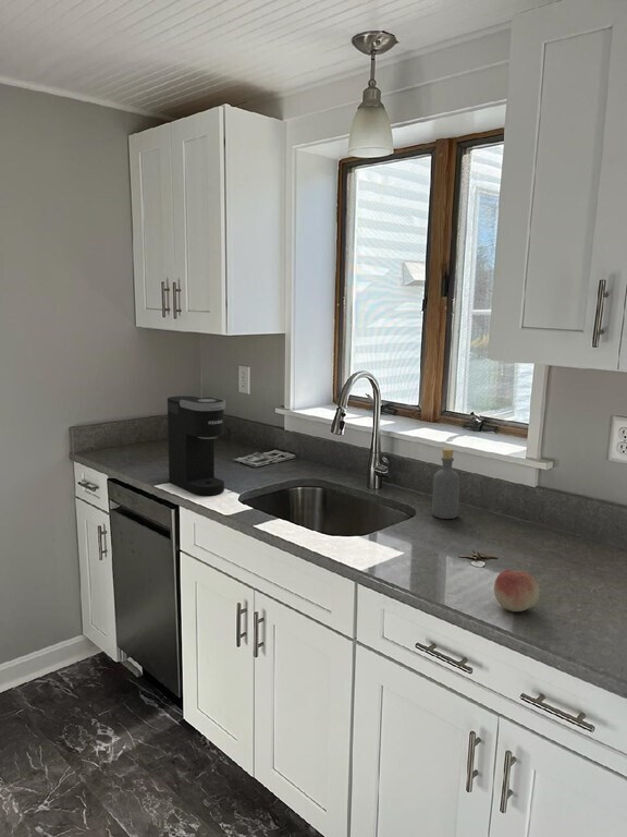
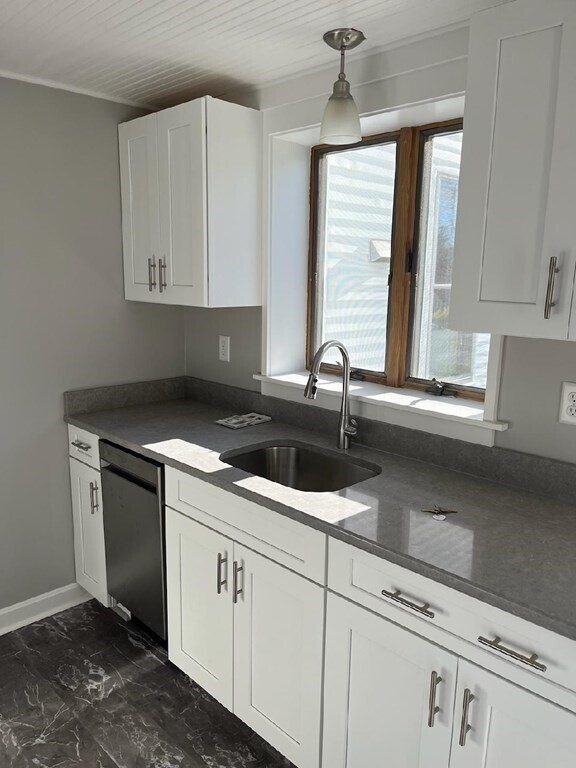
- bottle (446, 482)
- fruit (515, 590)
- coffee maker (195, 441)
